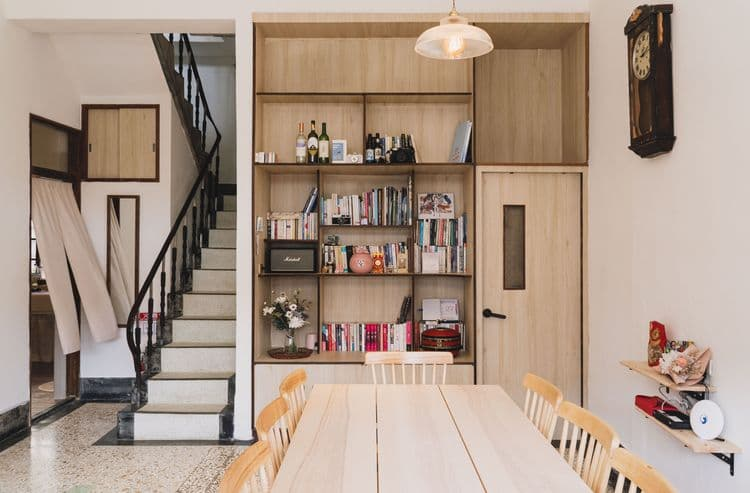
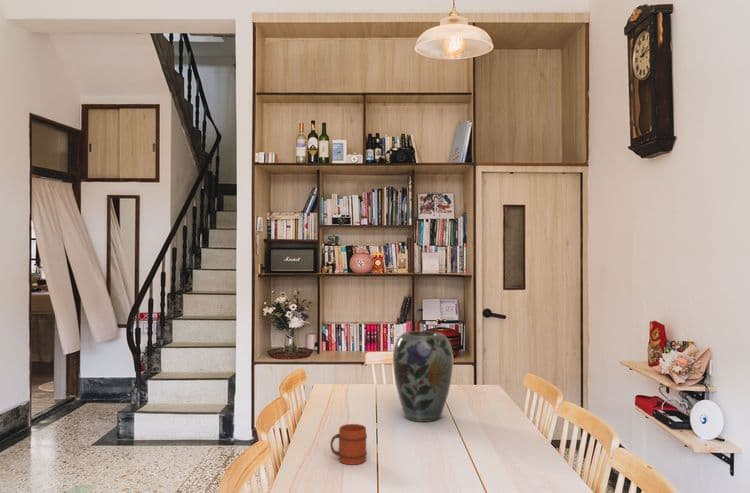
+ vase (422, 375)
+ mug (348, 443)
